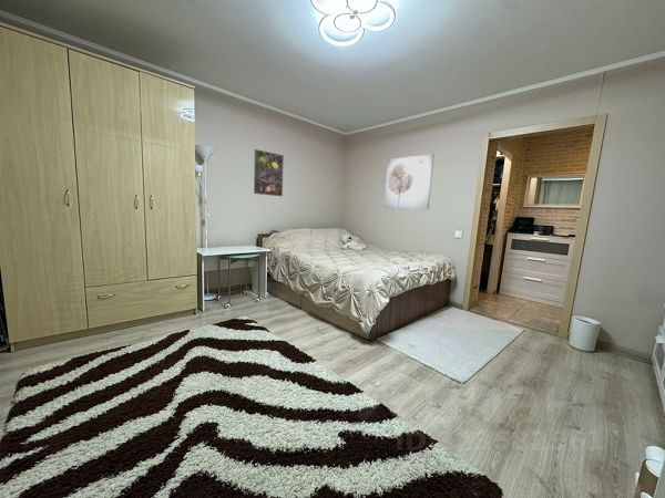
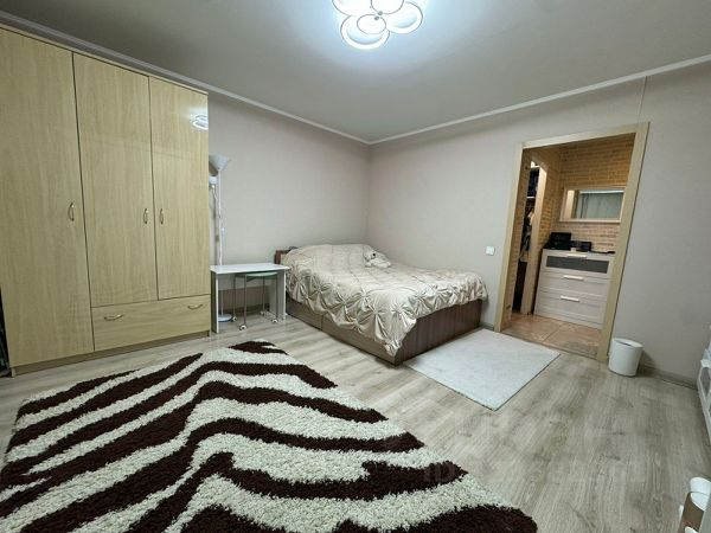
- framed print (268, 174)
- wall art (407, 183)
